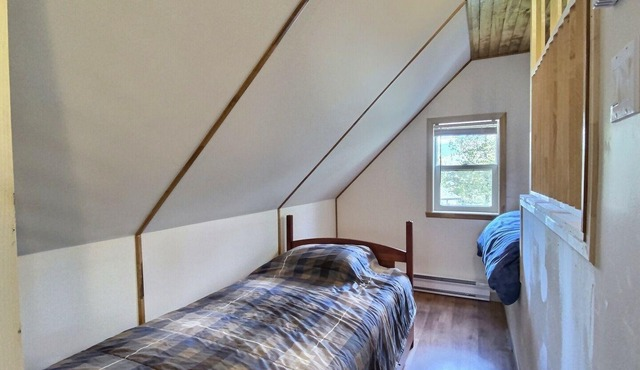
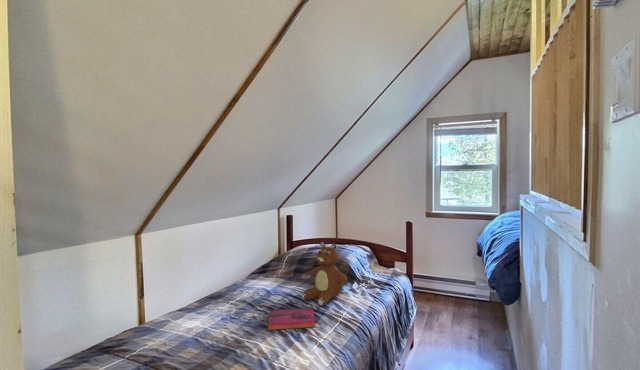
+ hardback book (291, 317)
+ teddy bear (323, 271)
